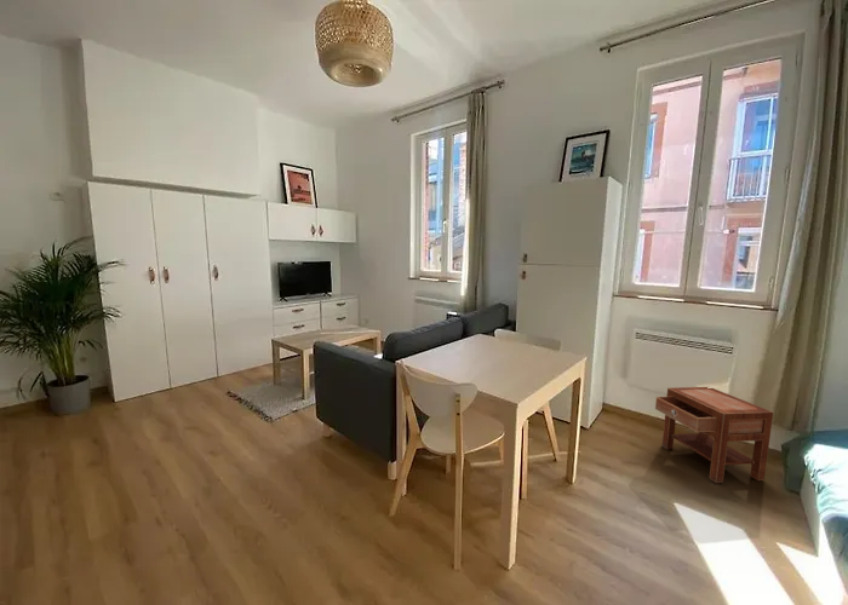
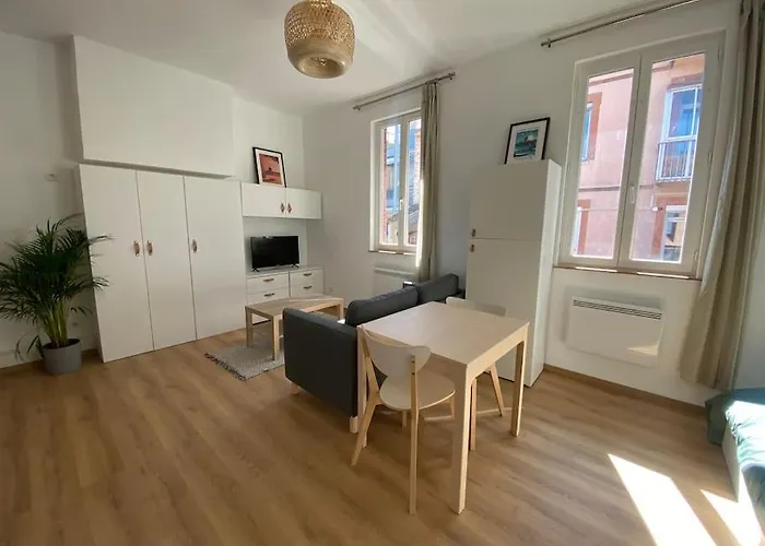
- nightstand (707, 431)
